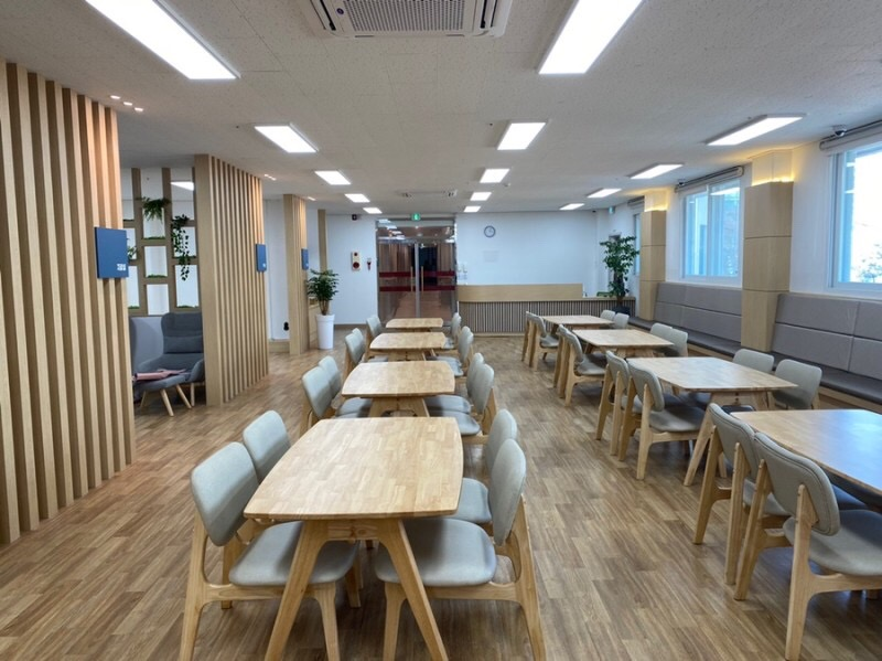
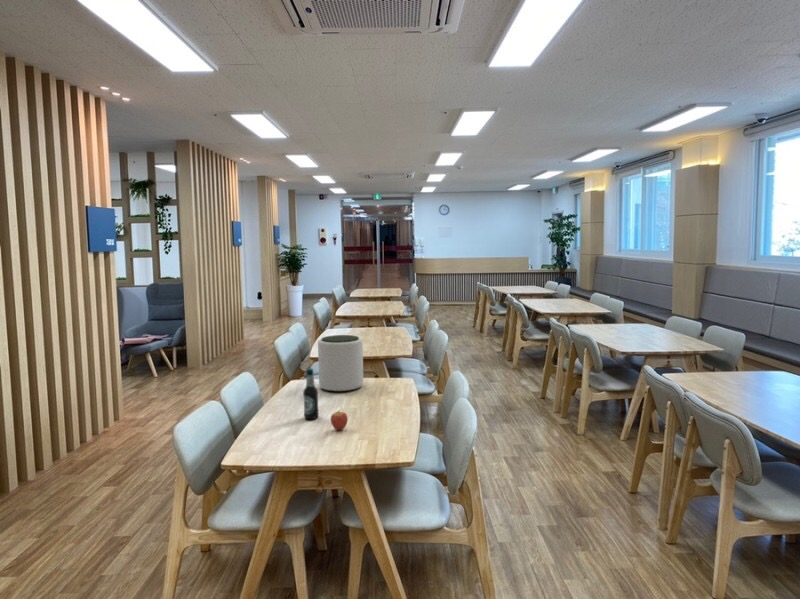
+ plant pot (340, 362)
+ fruit (339, 419)
+ bottle (310, 393)
